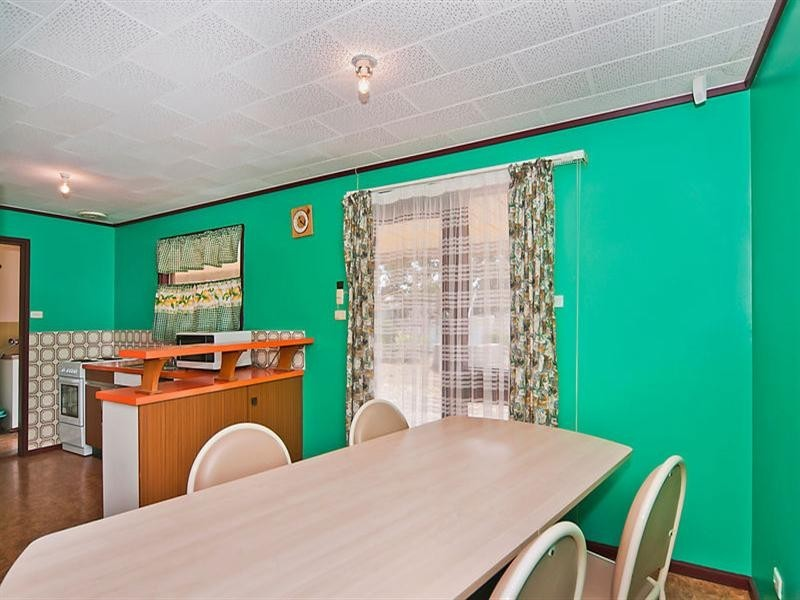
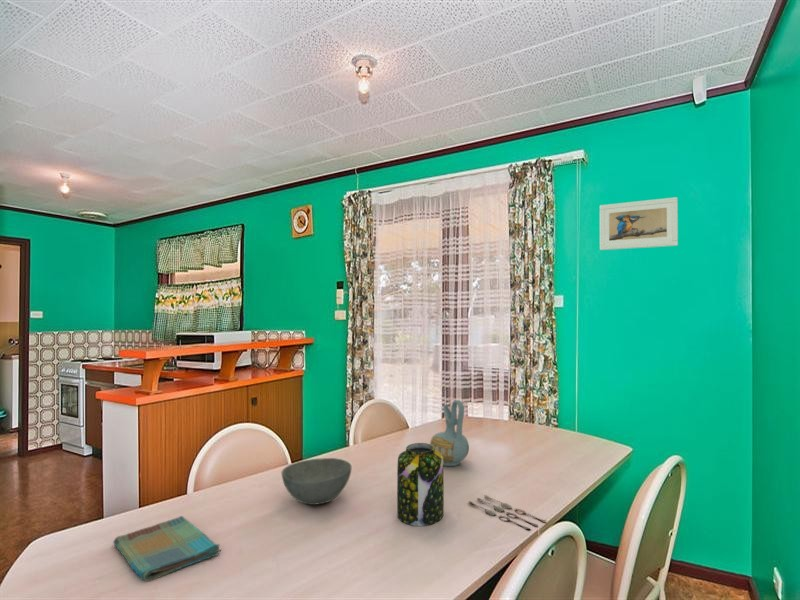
+ spoon (506, 513)
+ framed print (637, 224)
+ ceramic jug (449, 430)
+ dish towel (165, 544)
+ jar (420, 480)
+ bowl (317, 483)
